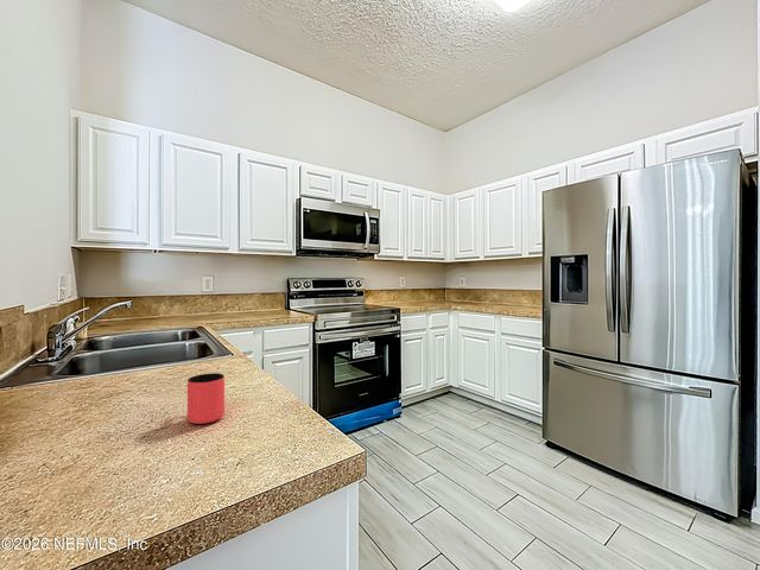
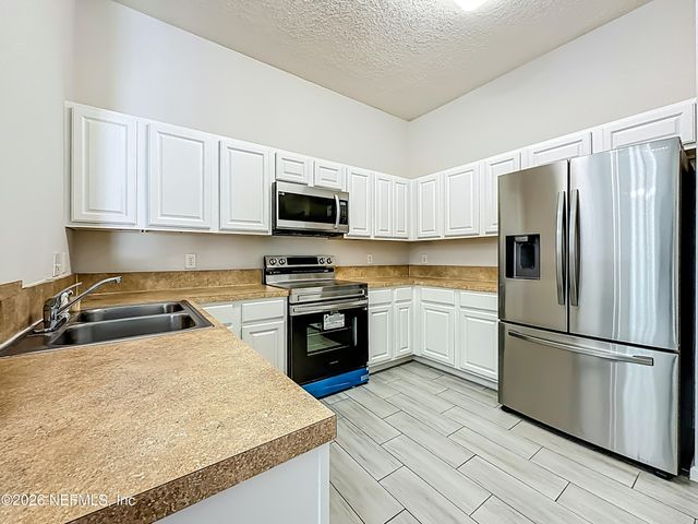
- cup (203, 397)
